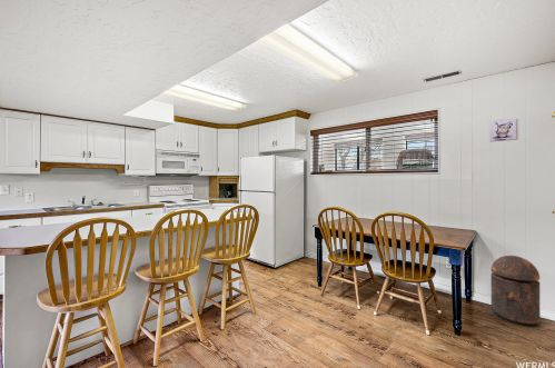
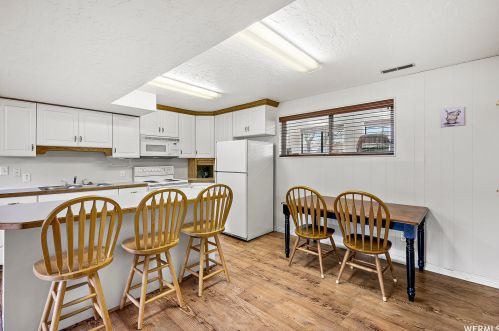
- trash can (514, 286)
